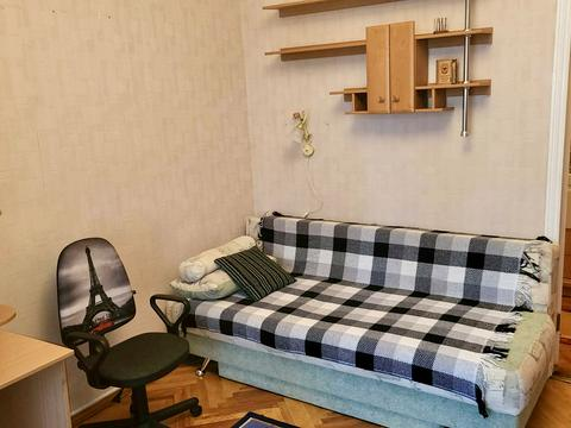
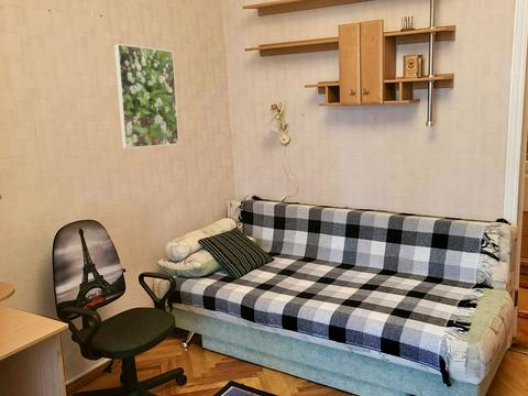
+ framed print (148, 97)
